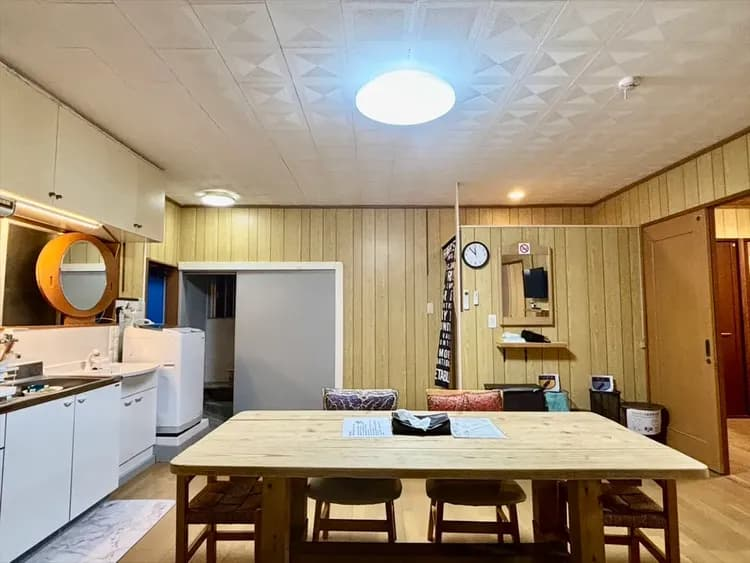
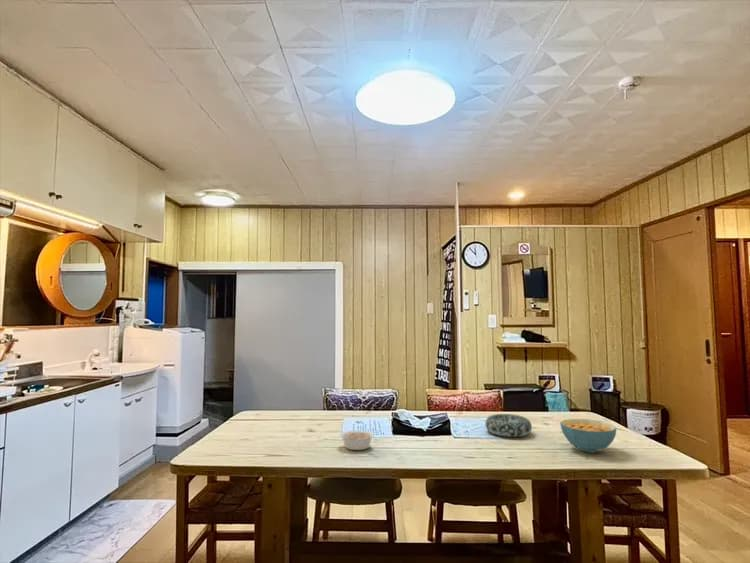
+ cereal bowl (588, 437)
+ decorative bowl (508, 425)
+ legume (358, 439)
